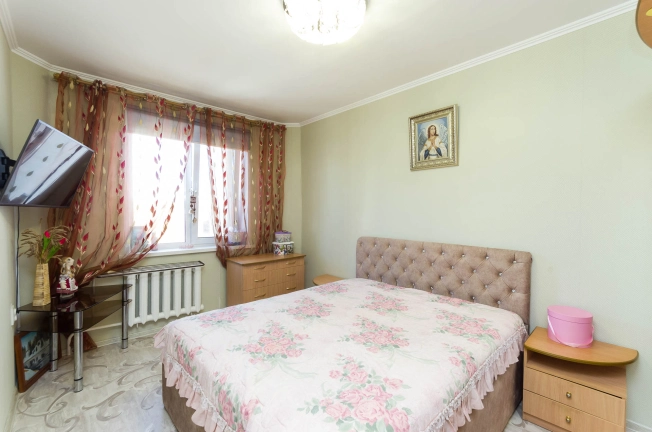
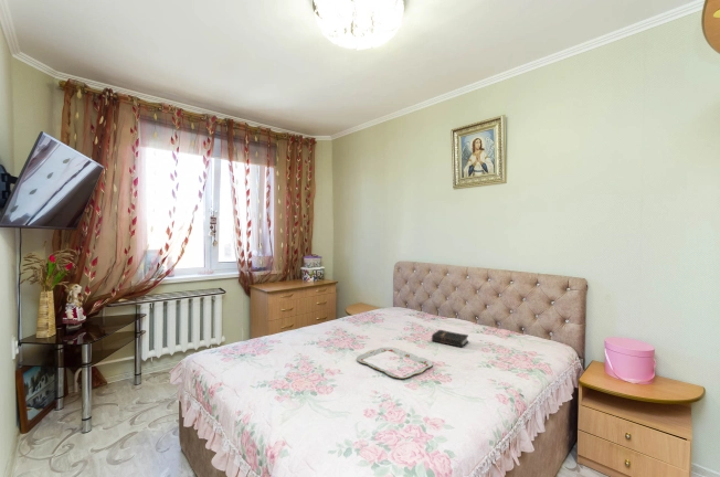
+ hardback book (449, 338)
+ serving tray (398, 354)
